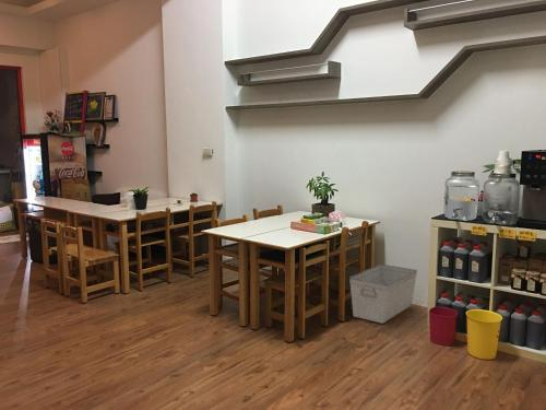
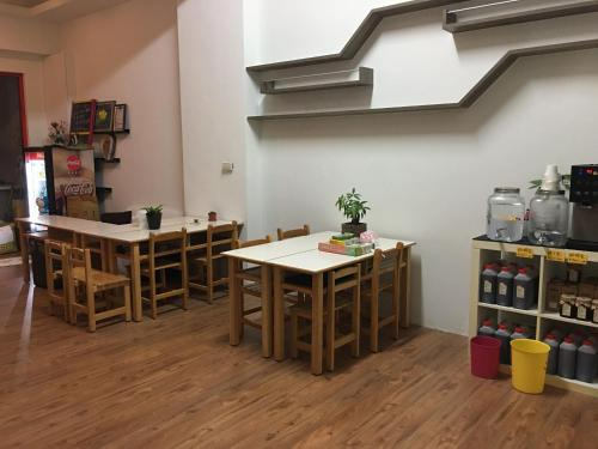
- storage bin (383, 292)
